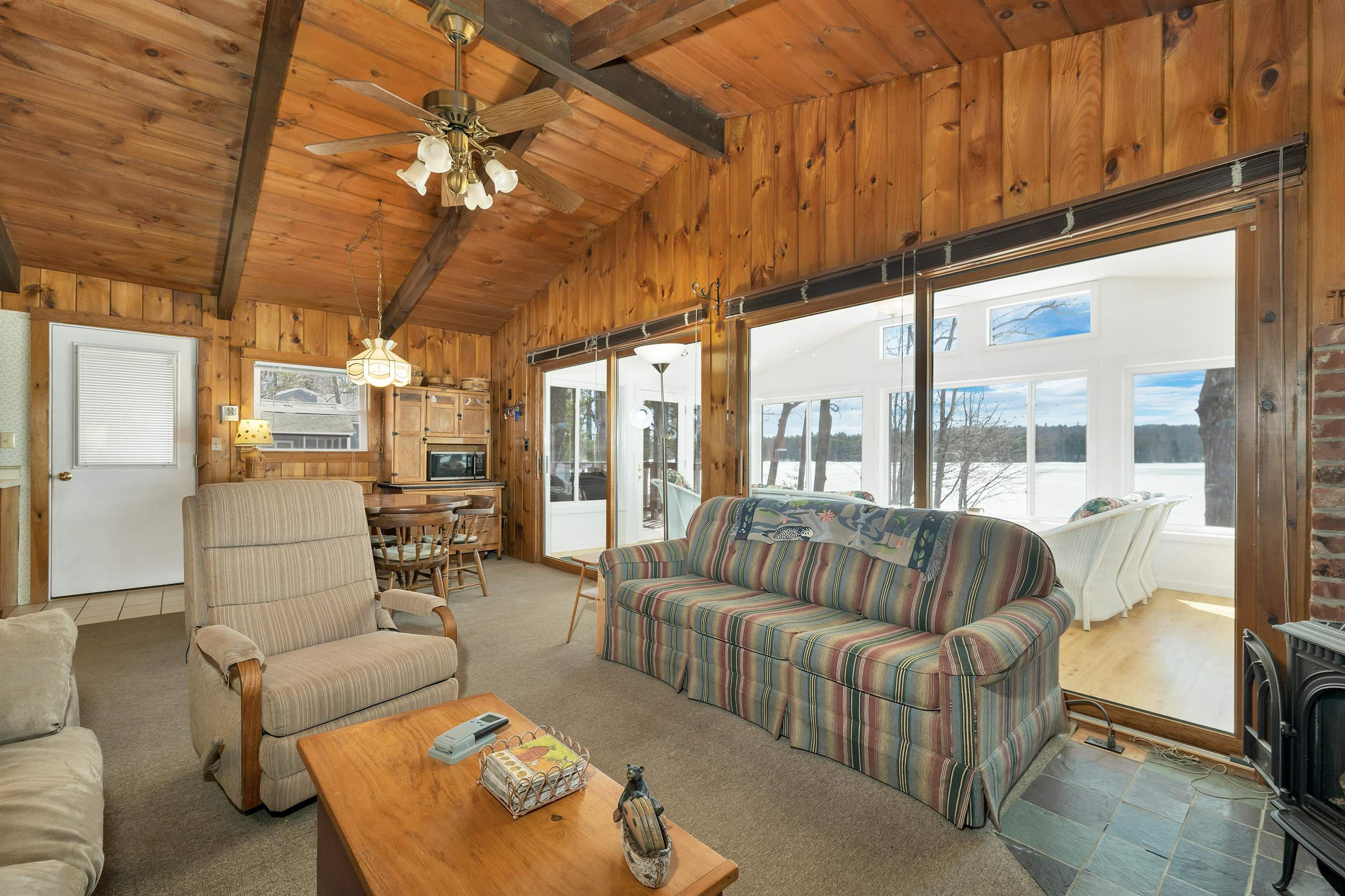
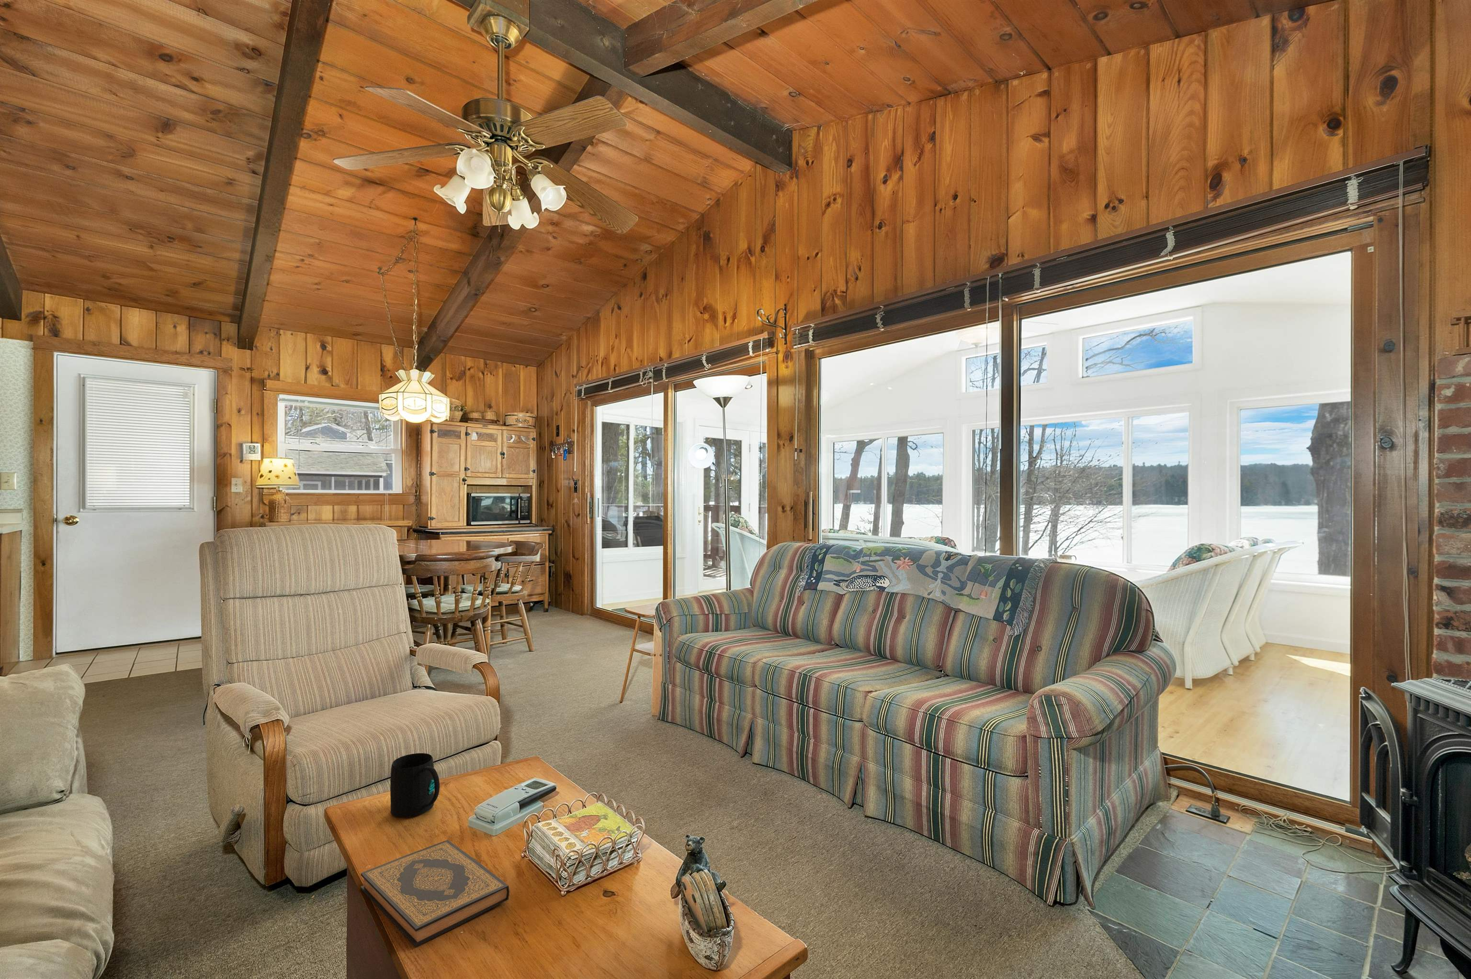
+ mug (420, 786)
+ hardback book (434, 886)
